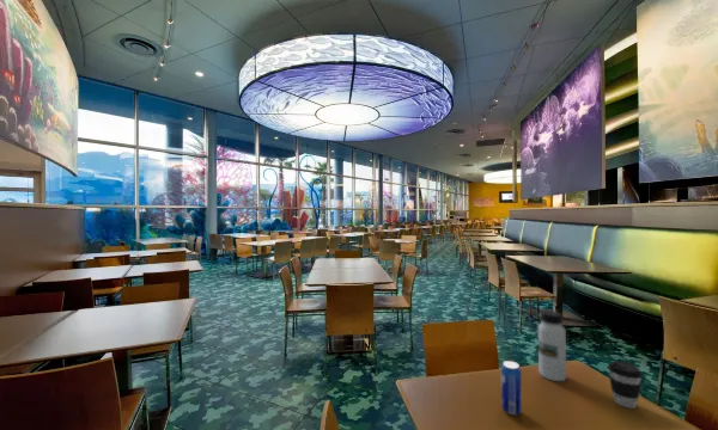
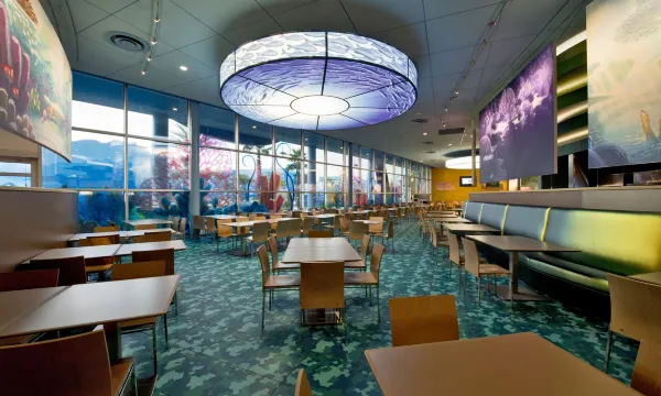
- beverage can (511, 387)
- coffee cup (625, 385)
- water bottle (552, 344)
